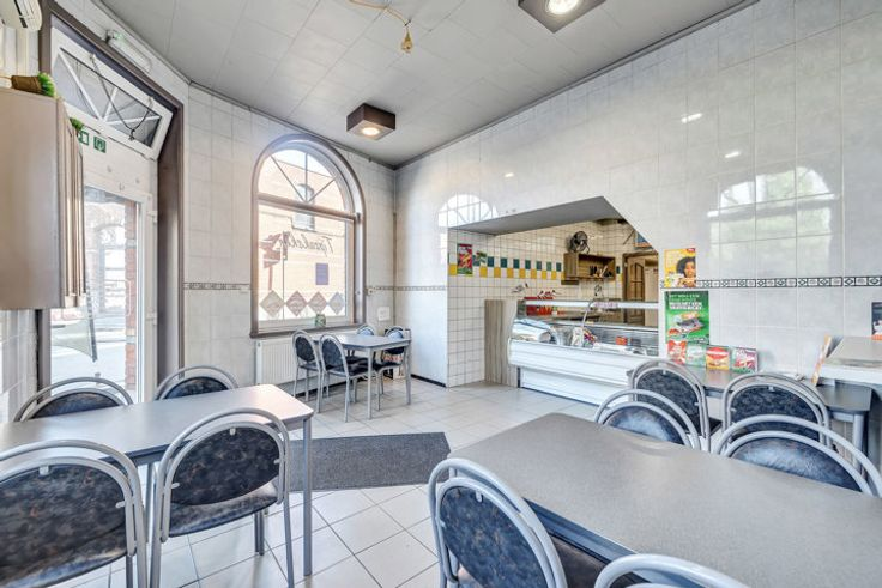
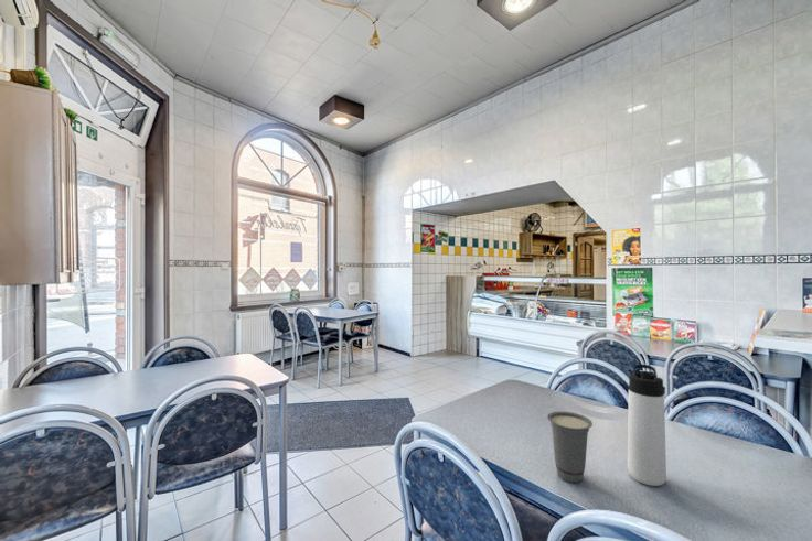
+ cup (569, 447)
+ thermos bottle (645, 421)
